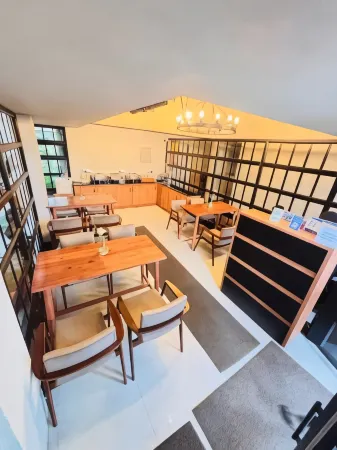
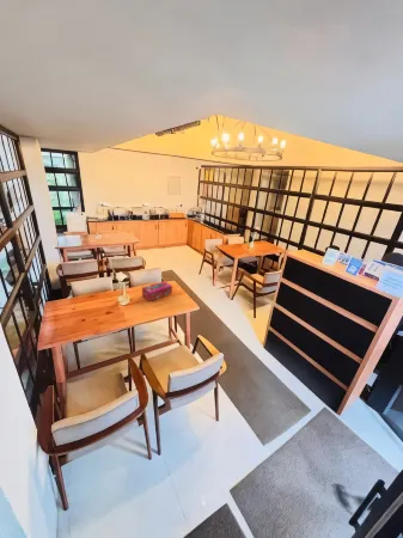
+ tissue box (157, 291)
